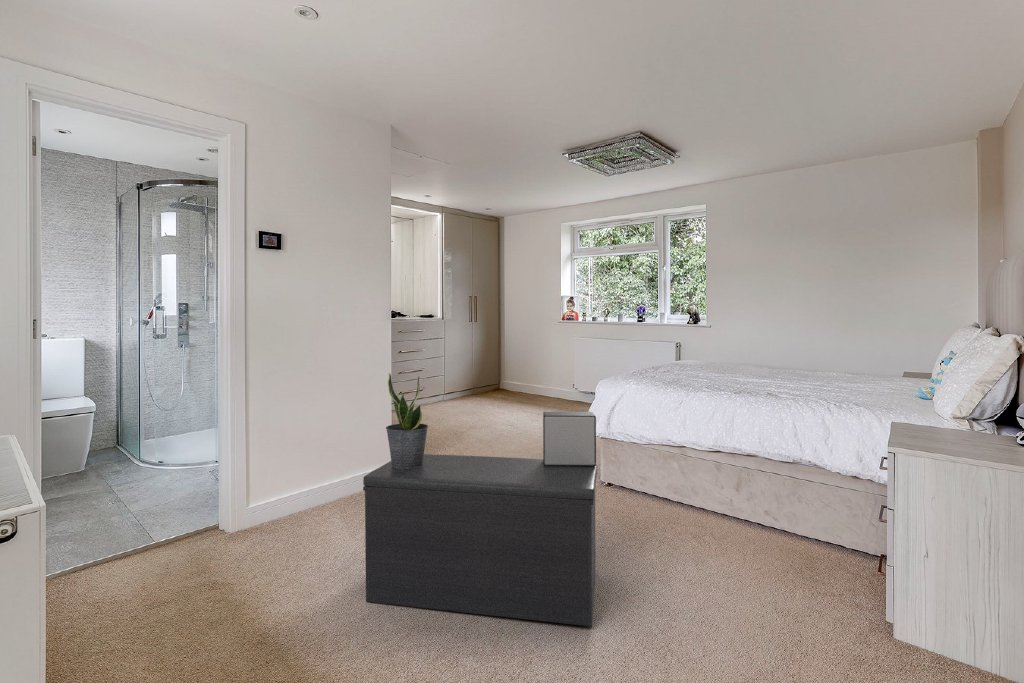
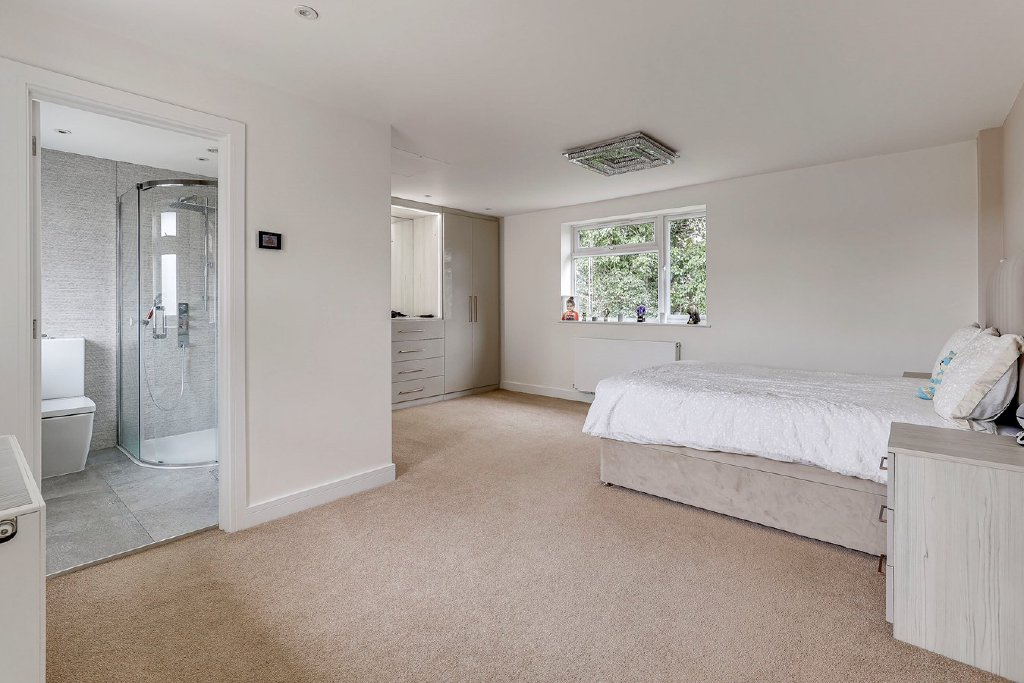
- bench (486, 527)
- decorative box (568, 438)
- potted plant (407, 417)
